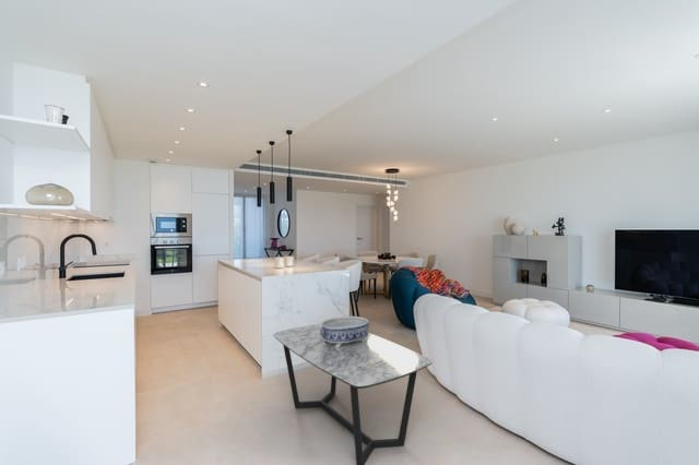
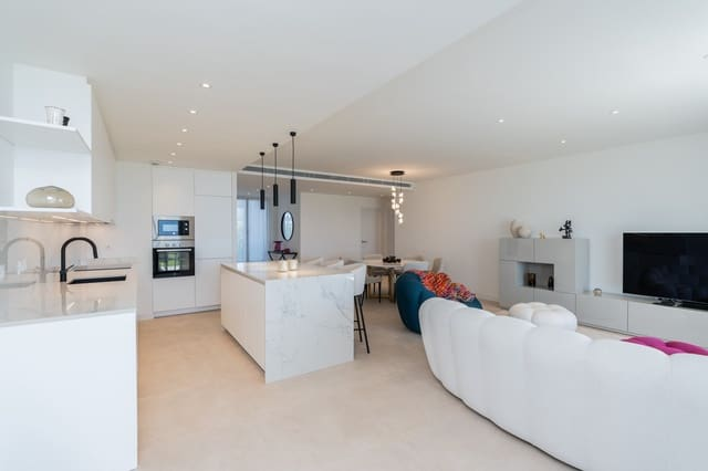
- decorative bowl (345, 331)
- coffee table (344, 382)
